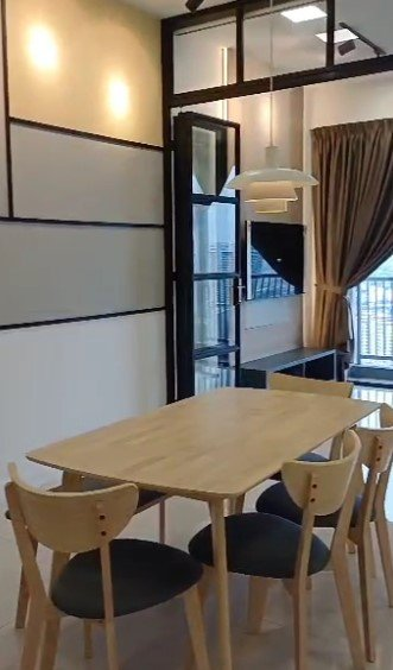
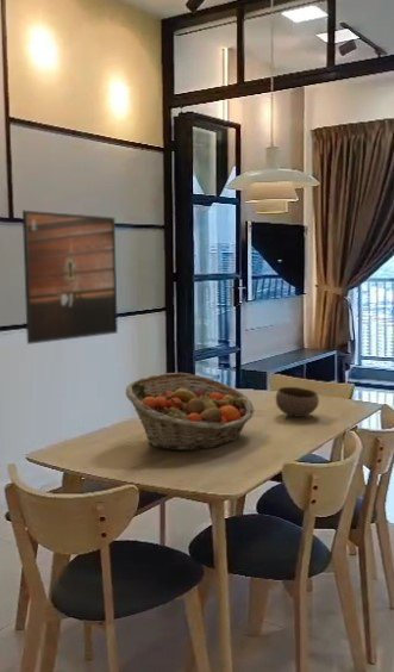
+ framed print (73, 276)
+ fruit basket (190, 409)
+ bowl (296, 403)
